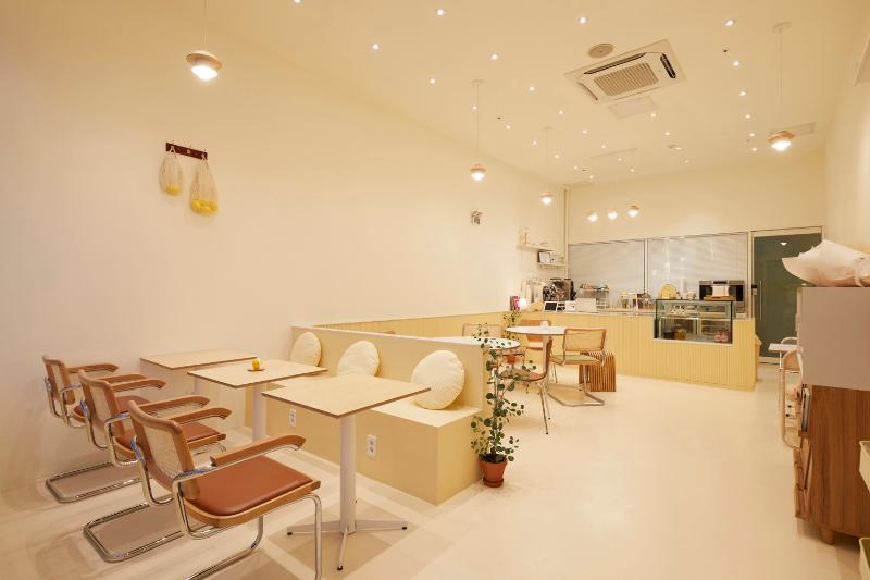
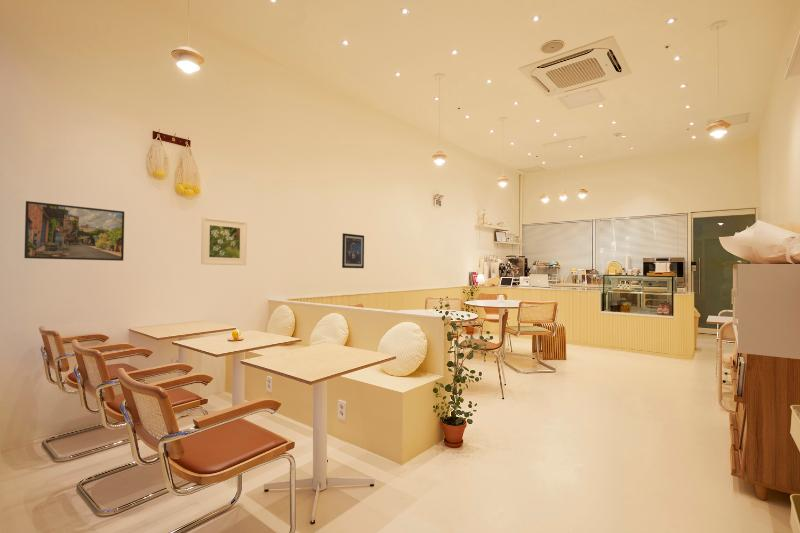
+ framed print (224, 242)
+ wall art (353, 251)
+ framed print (78, 233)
